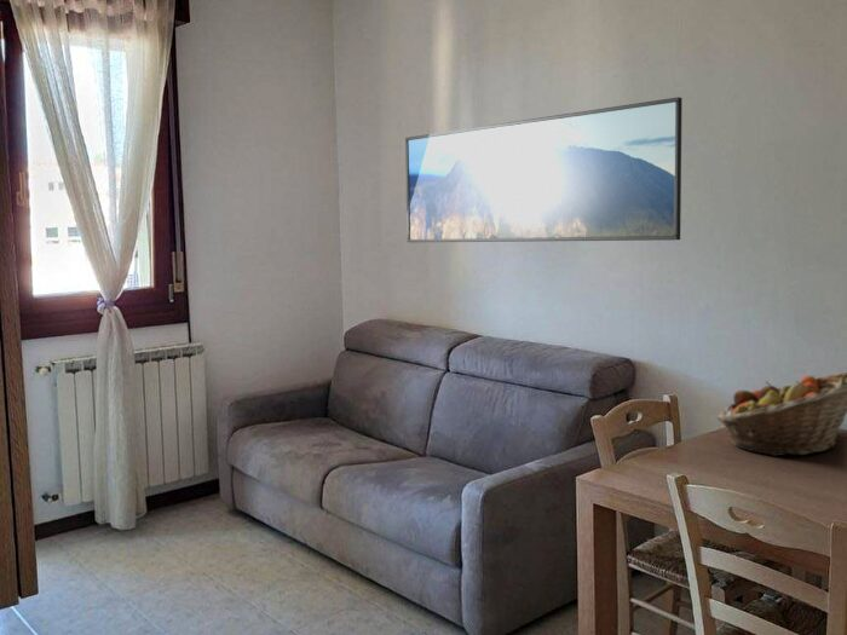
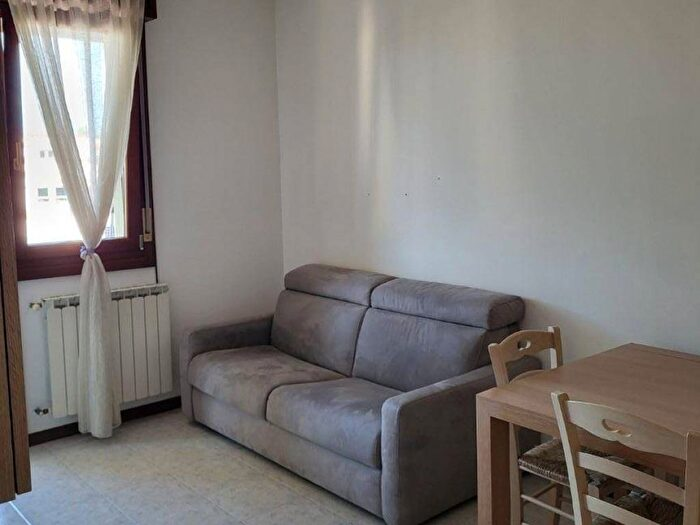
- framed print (523, 180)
- fruit basket (790, 409)
